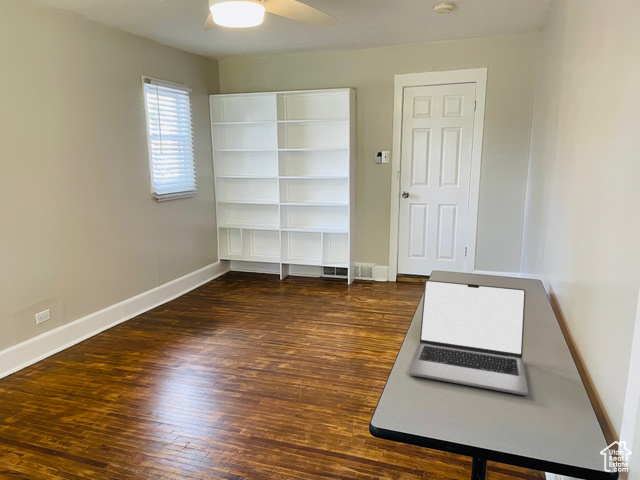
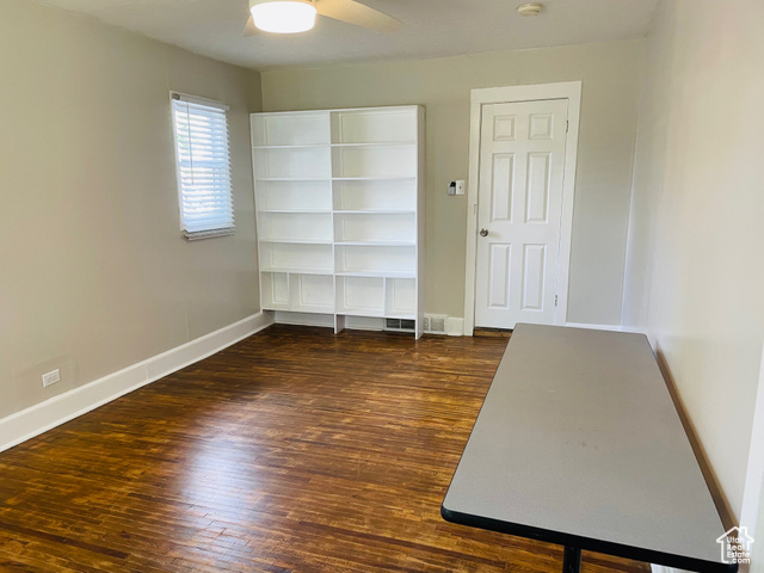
- laptop (469, 330)
